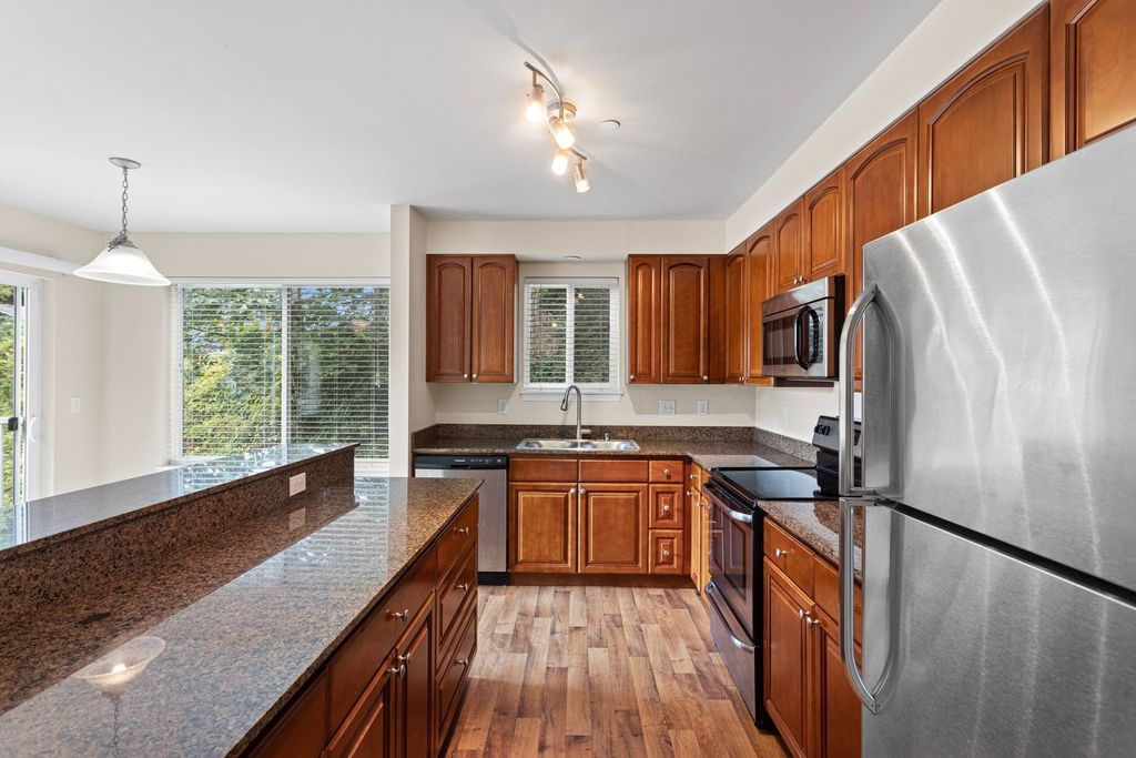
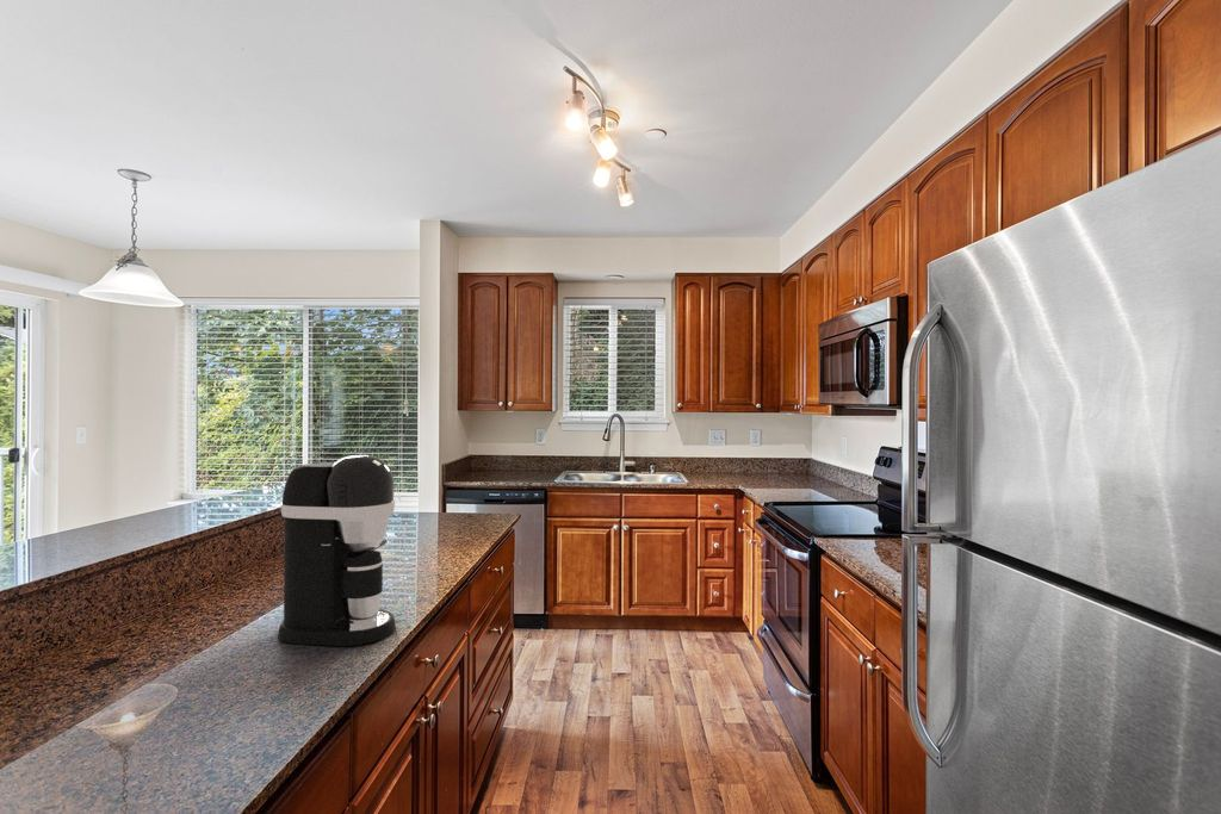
+ coffee maker (339, 542)
